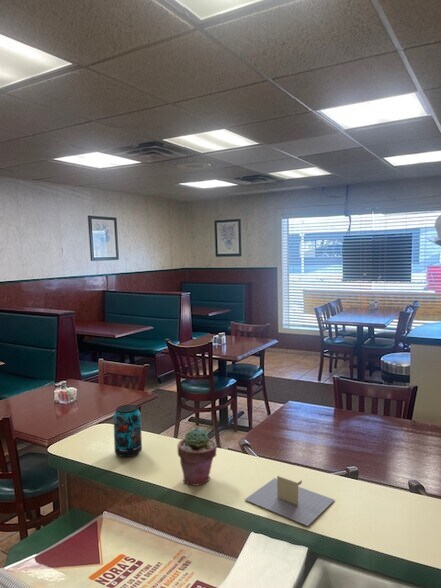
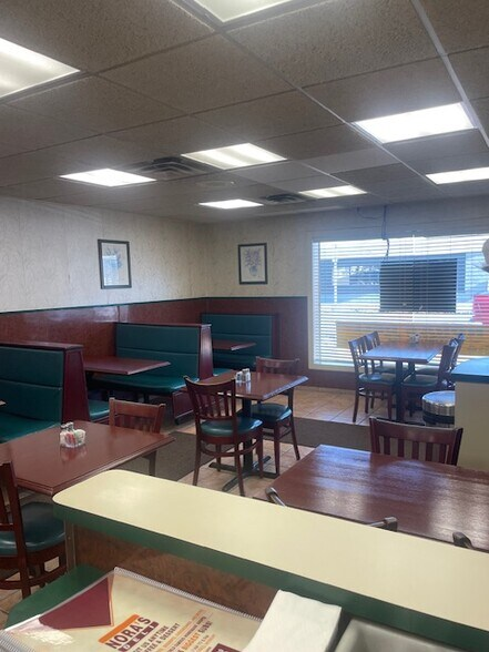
- beverage can (127, 430)
- potted succulent (196, 454)
- napkin holder (289, 488)
